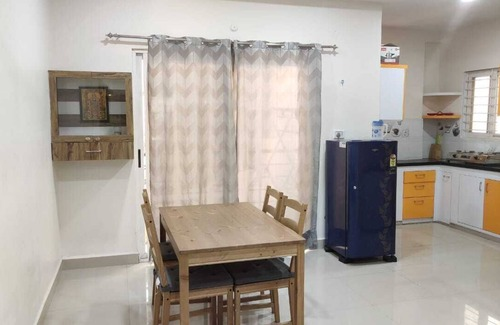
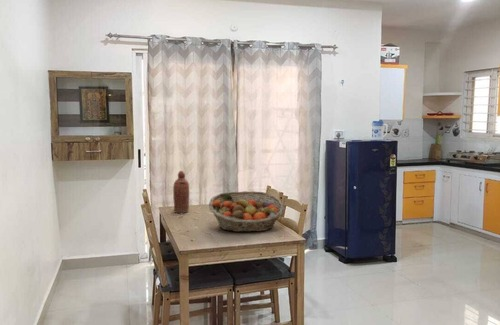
+ bottle (181, 191)
+ fruit basket (246, 210)
